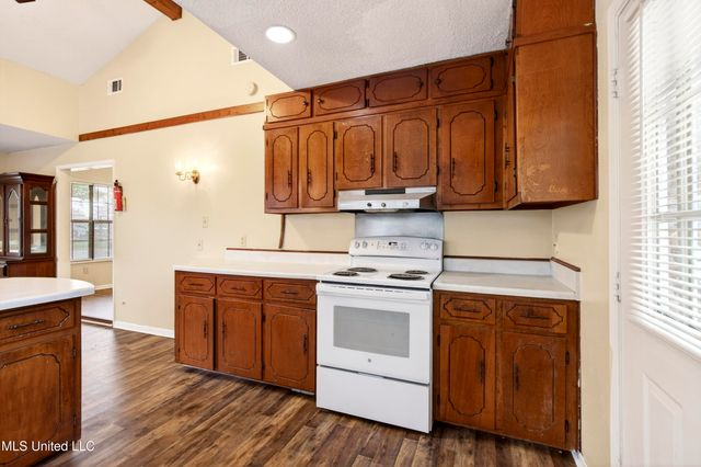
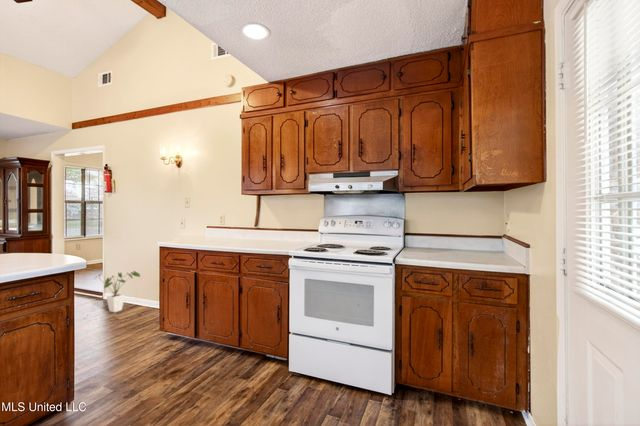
+ house plant (117, 291)
